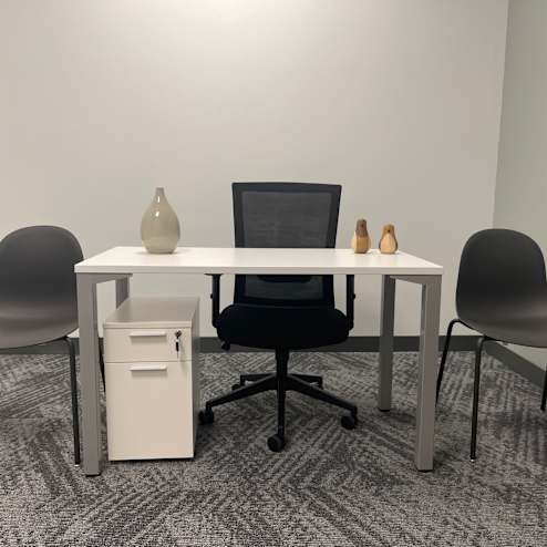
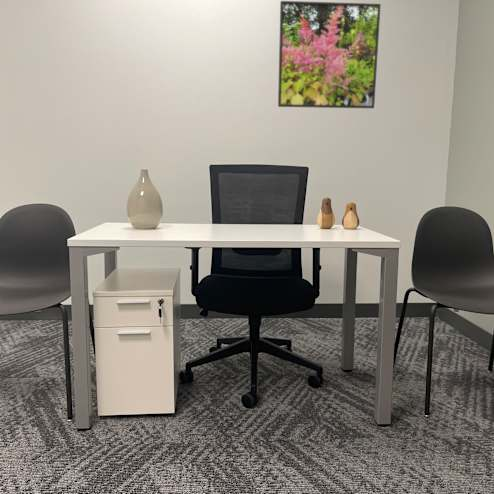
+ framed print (328, 56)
